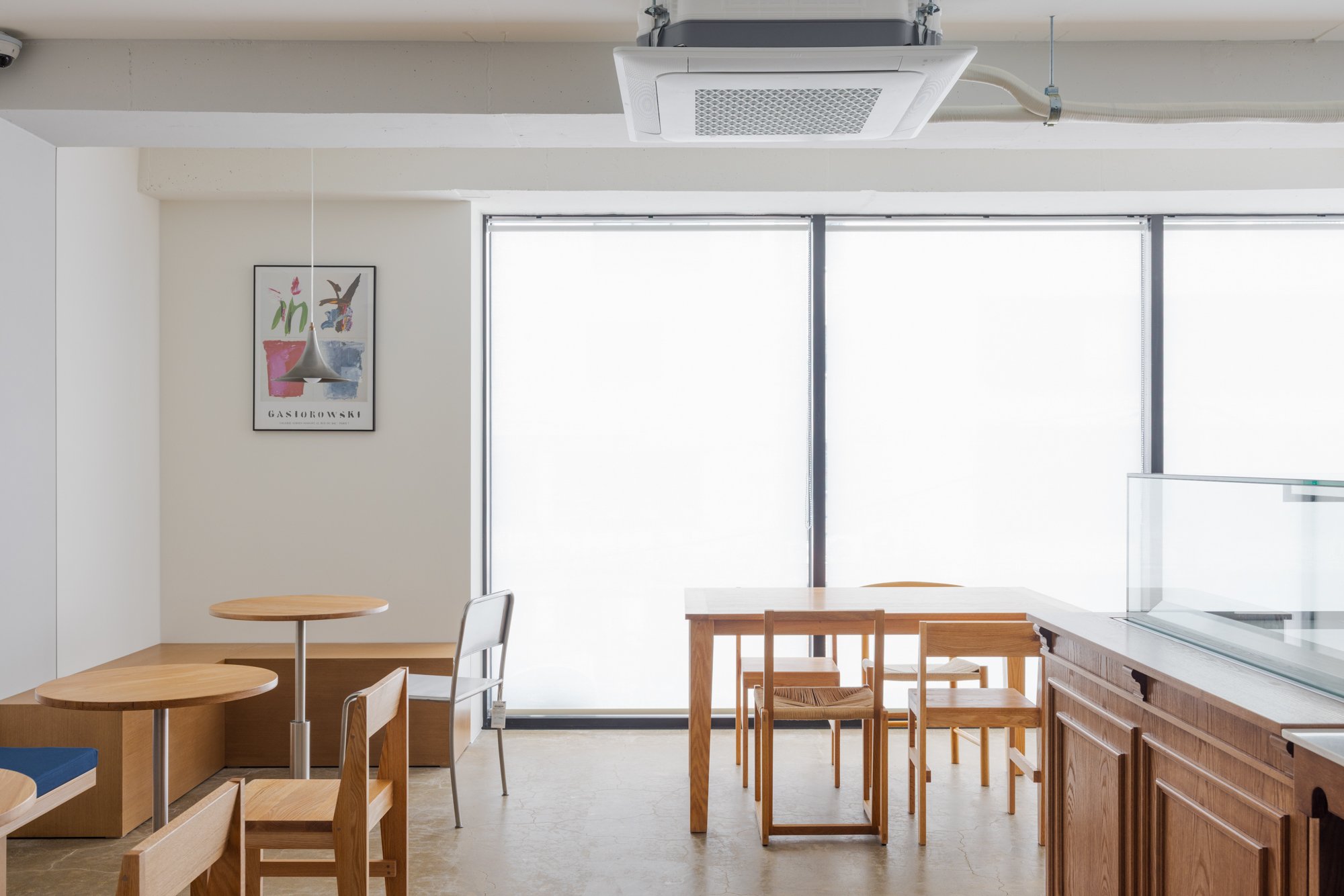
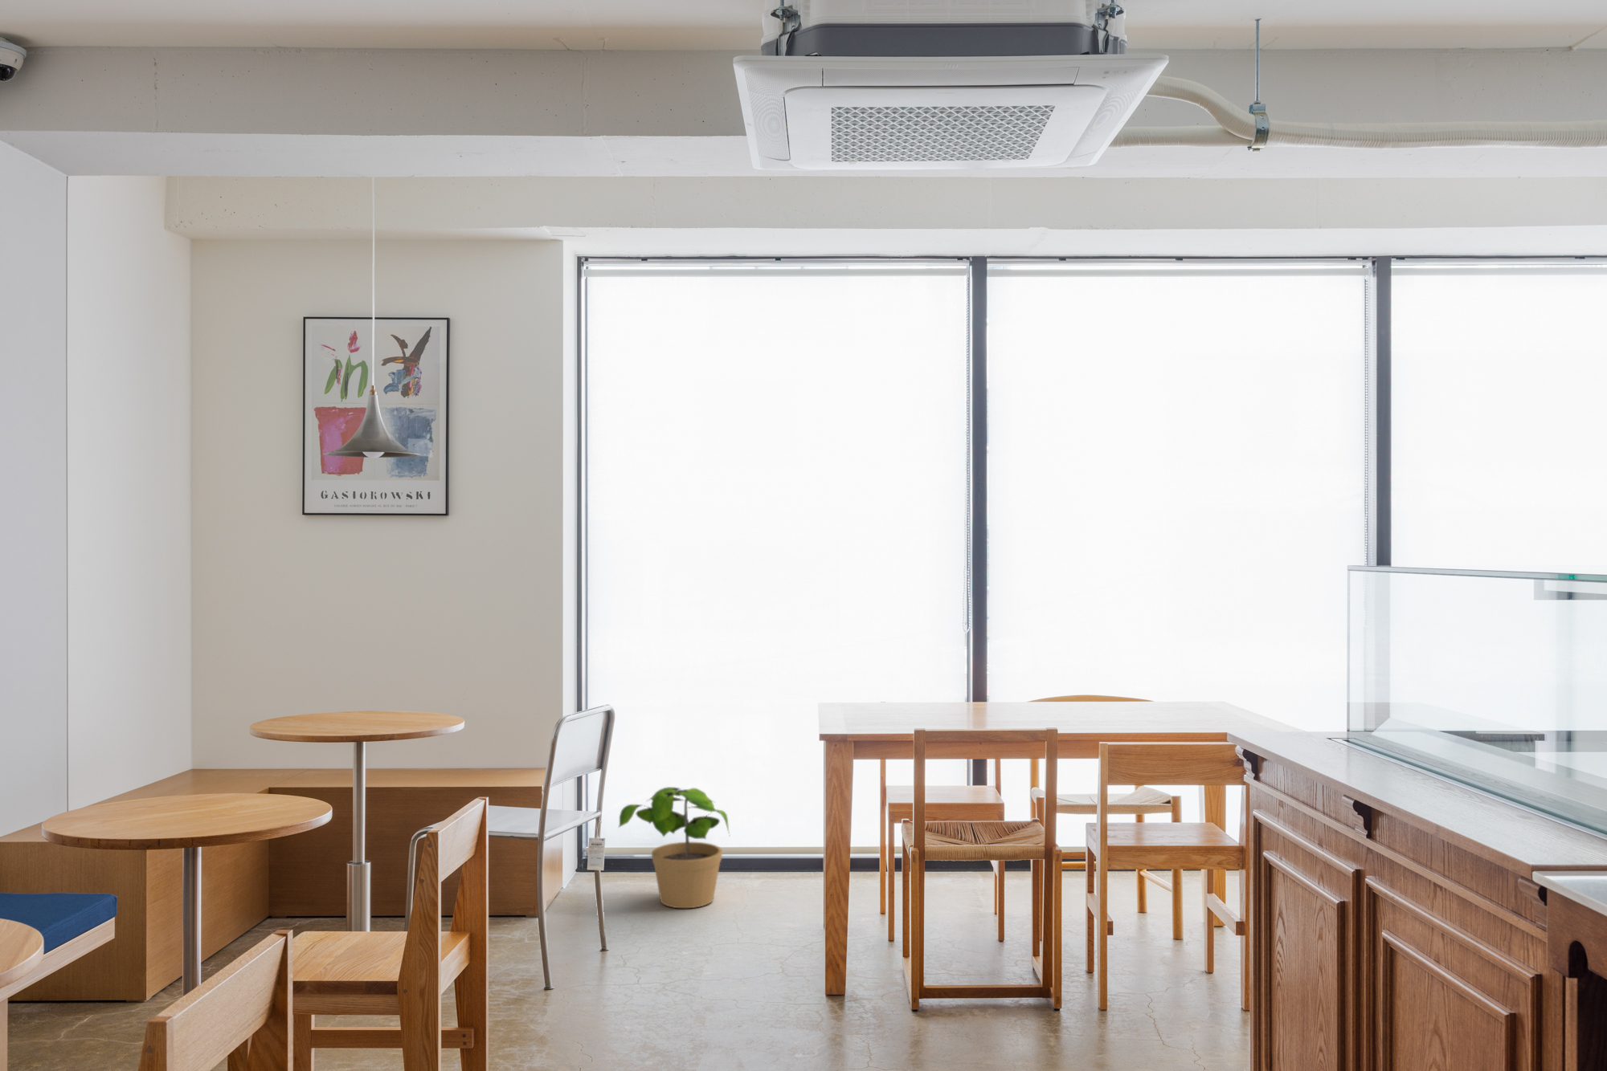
+ potted plant (671, 845)
